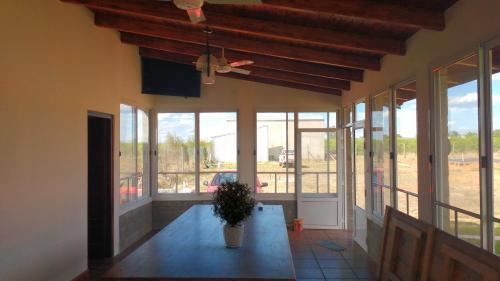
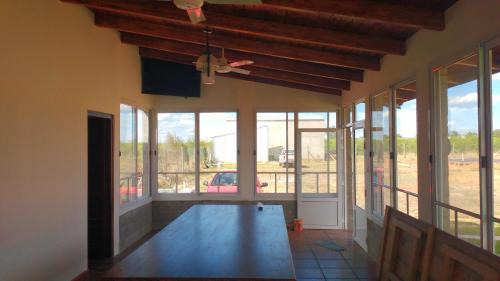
- potted plant (232, 213)
